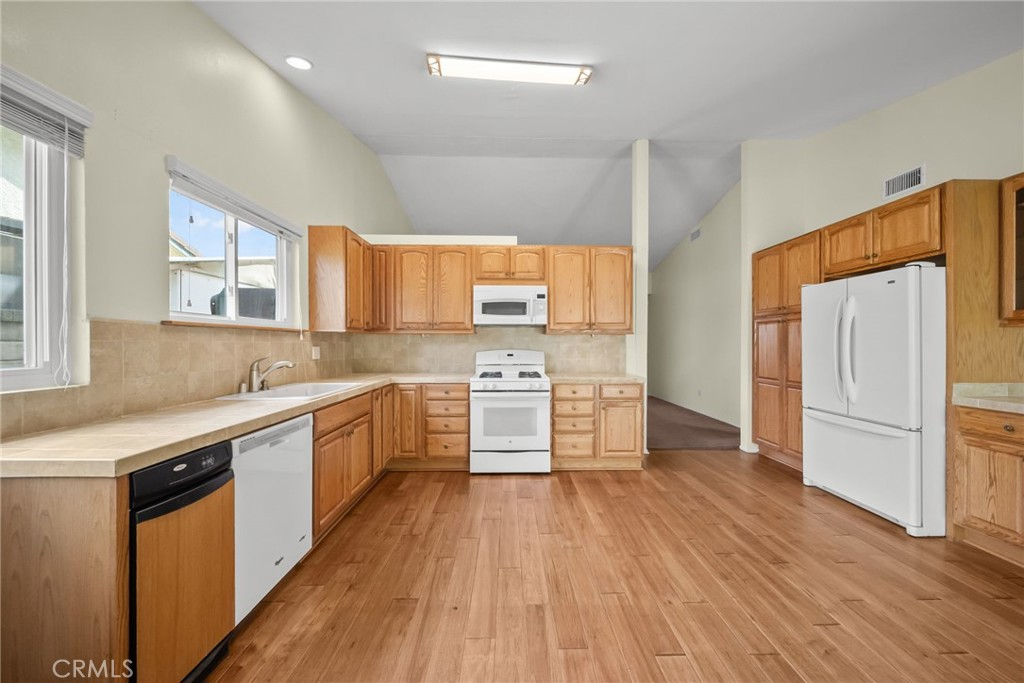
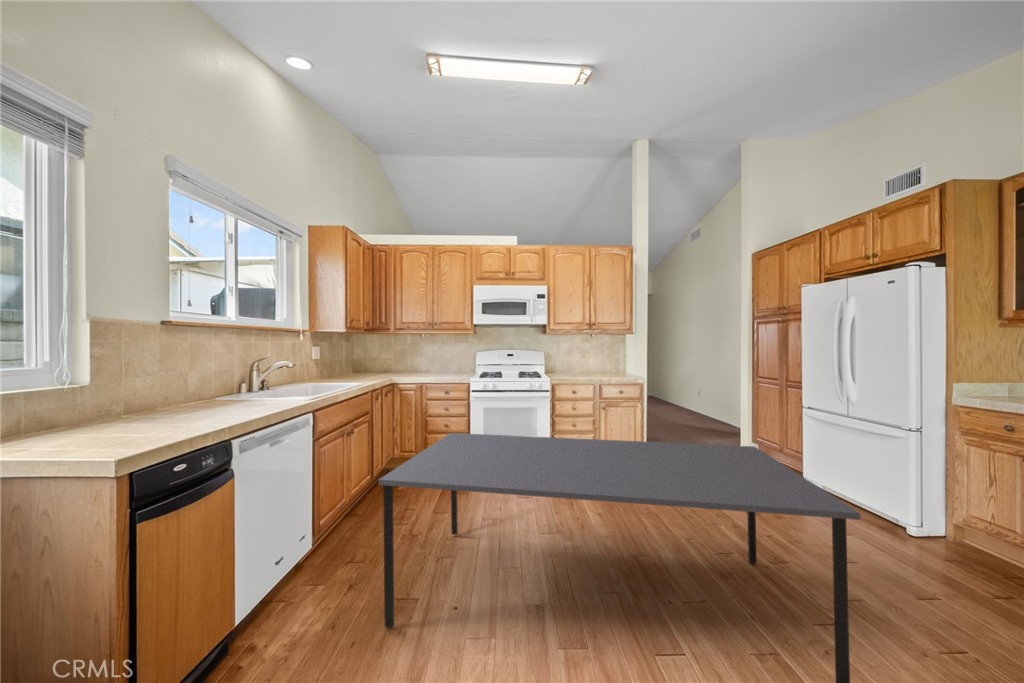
+ dining table (593, 500)
